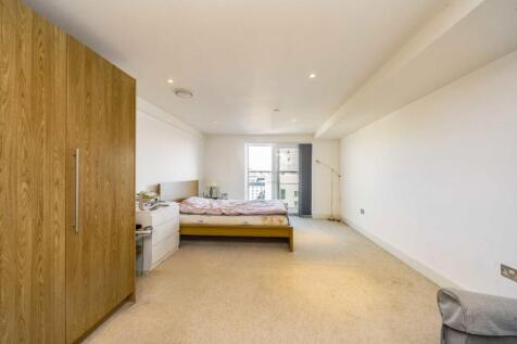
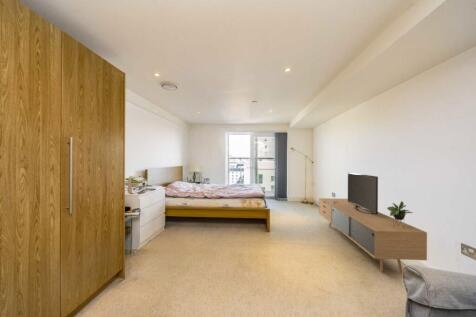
+ media console (358, 209)
